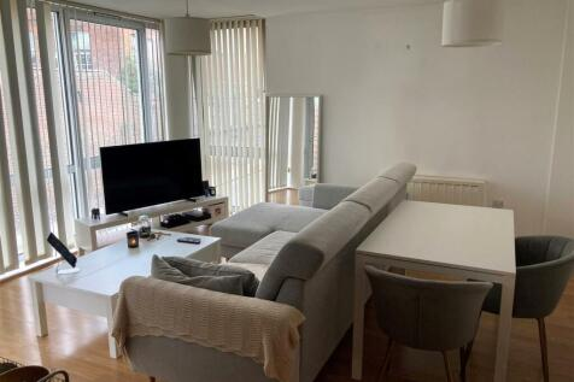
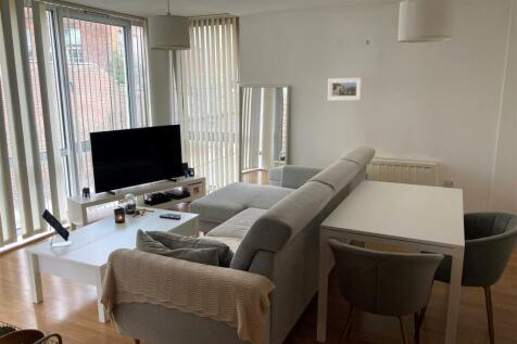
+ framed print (343, 89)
